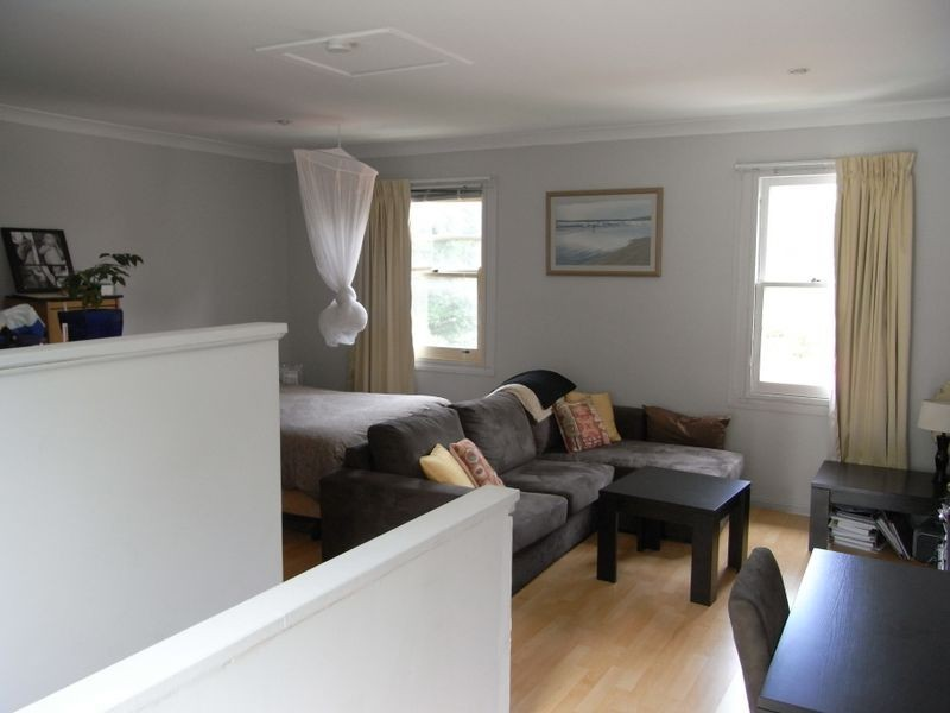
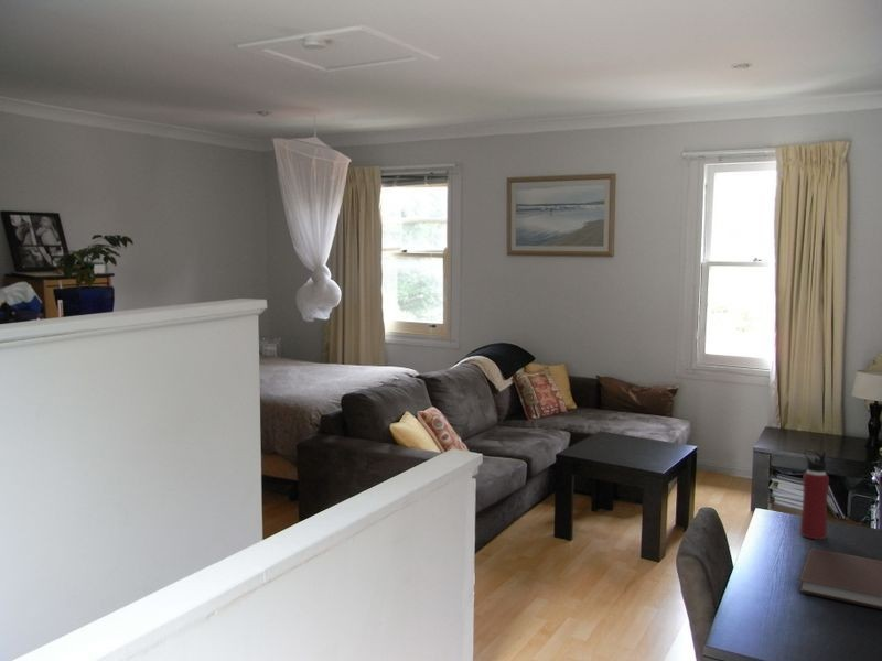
+ water bottle (815, 492)
+ notebook (849, 577)
